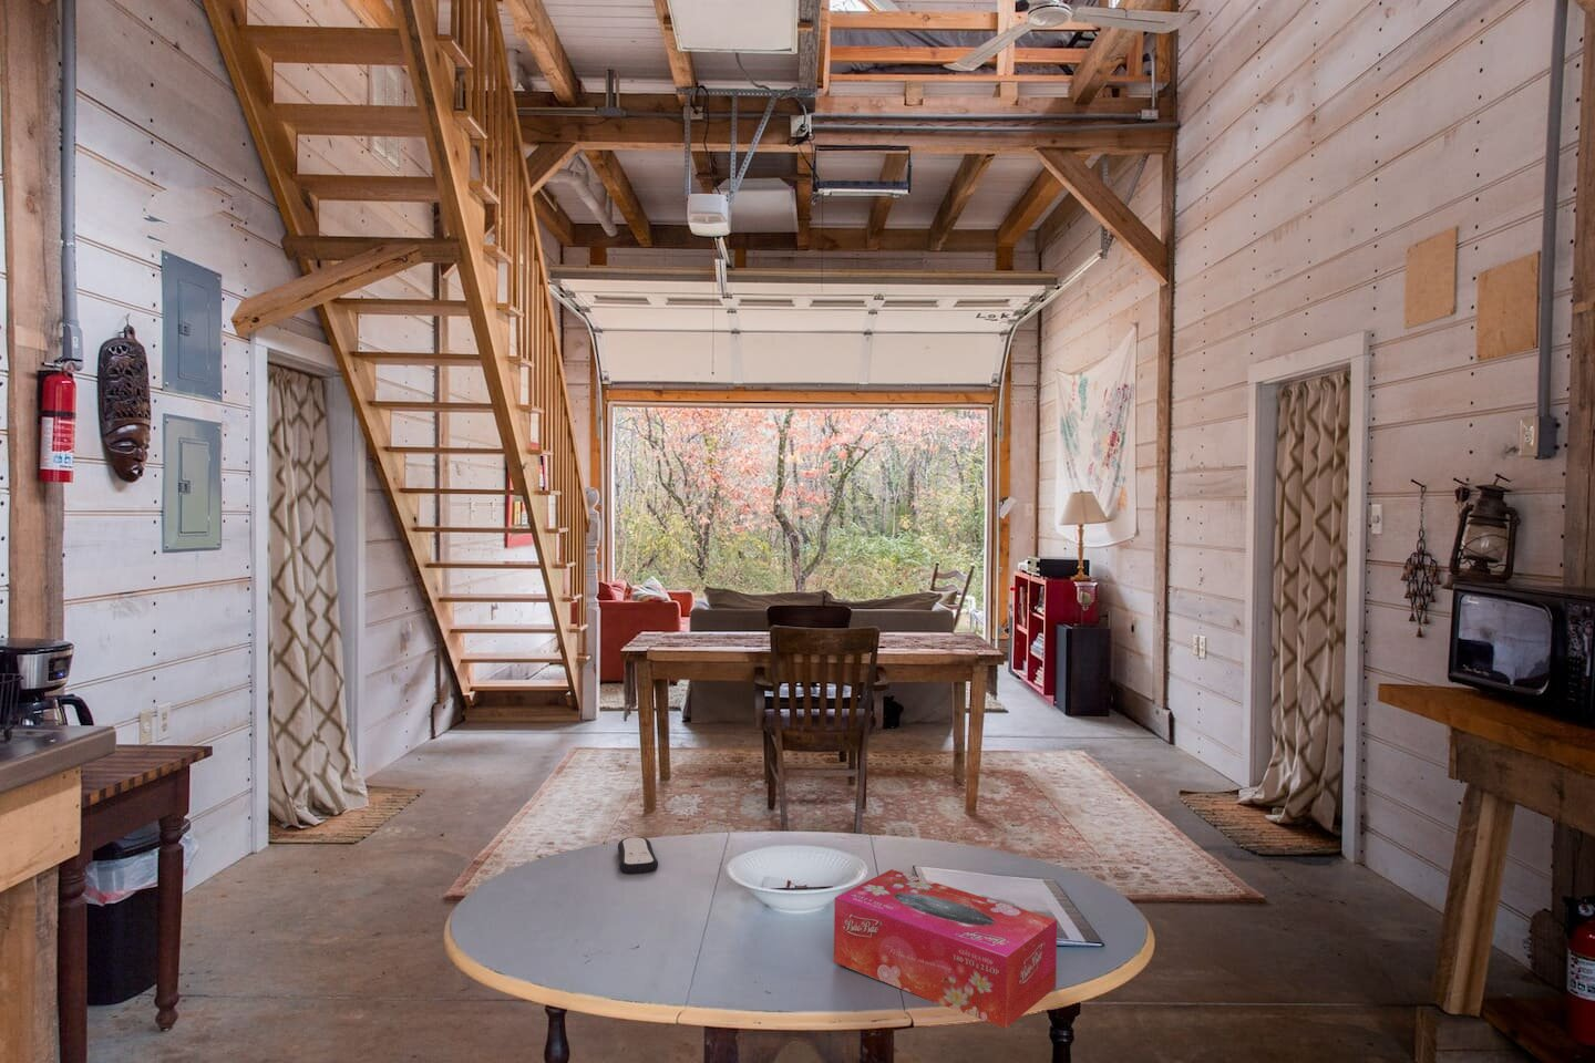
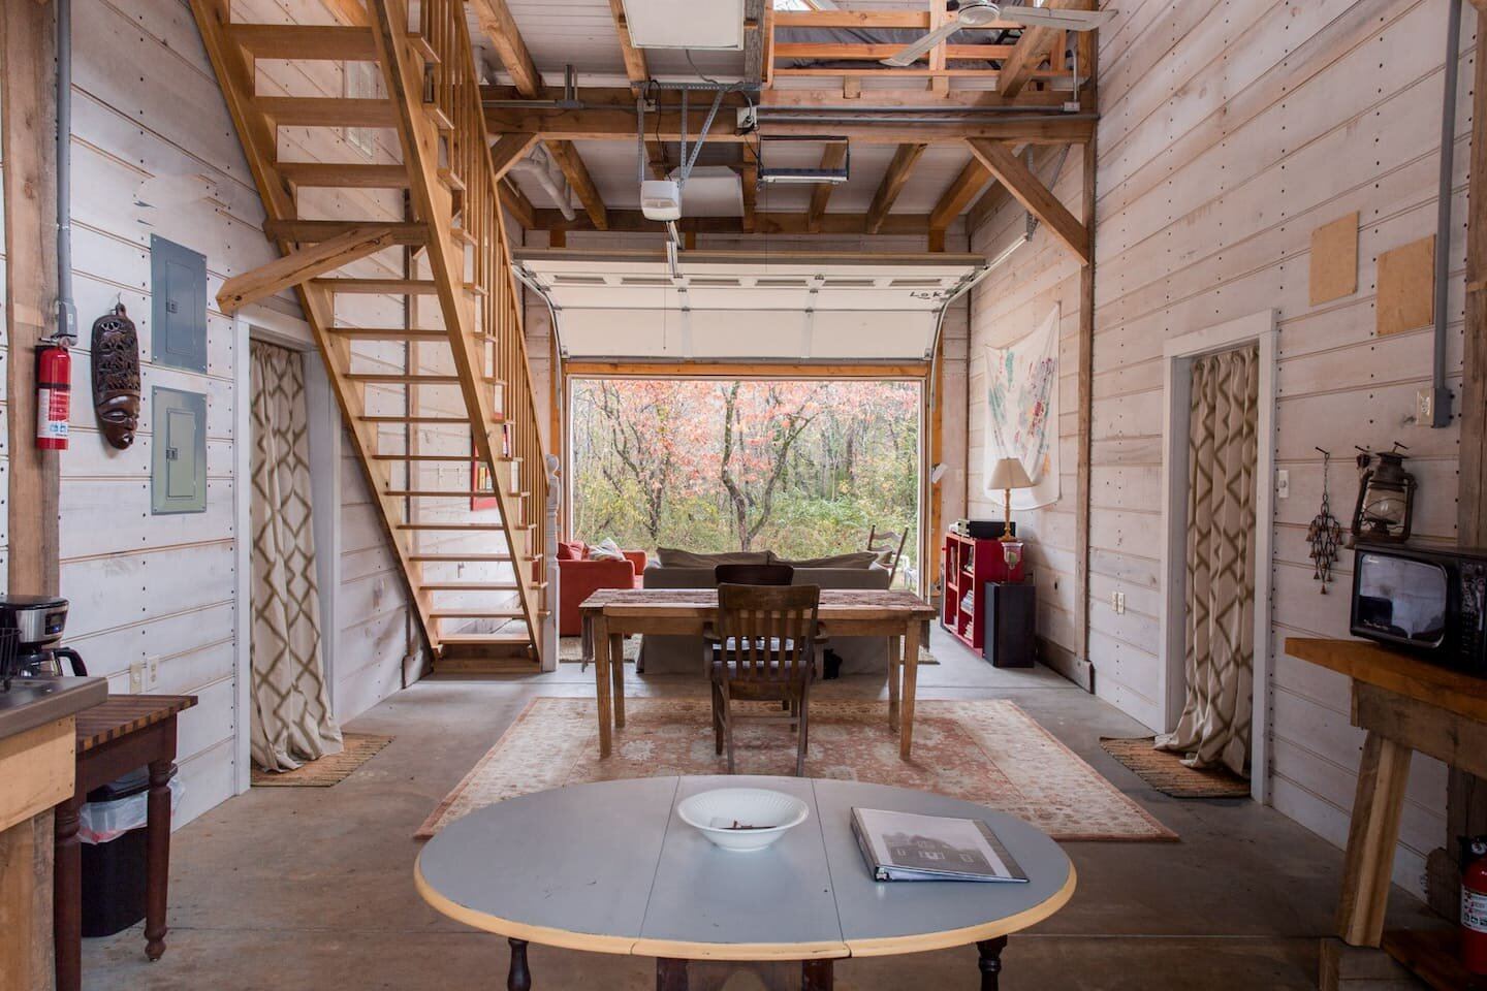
- remote control (636, 854)
- tissue box (941, 941)
